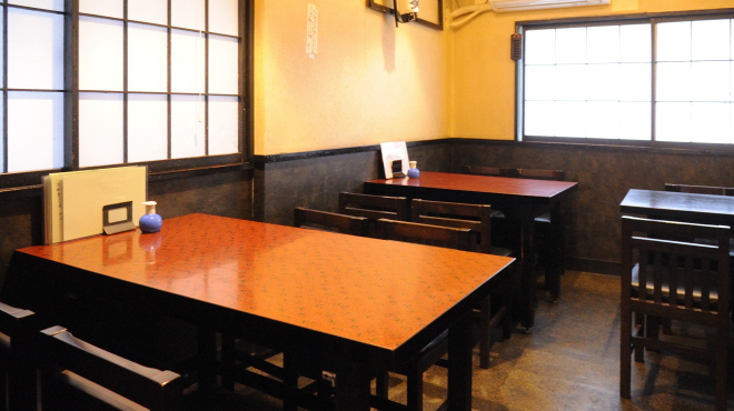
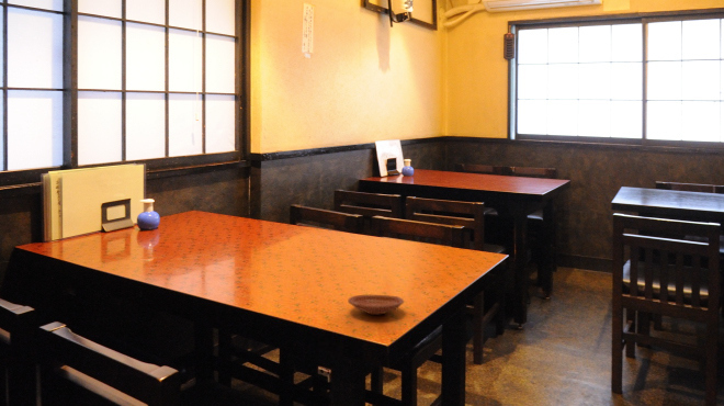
+ plate (375, 305)
